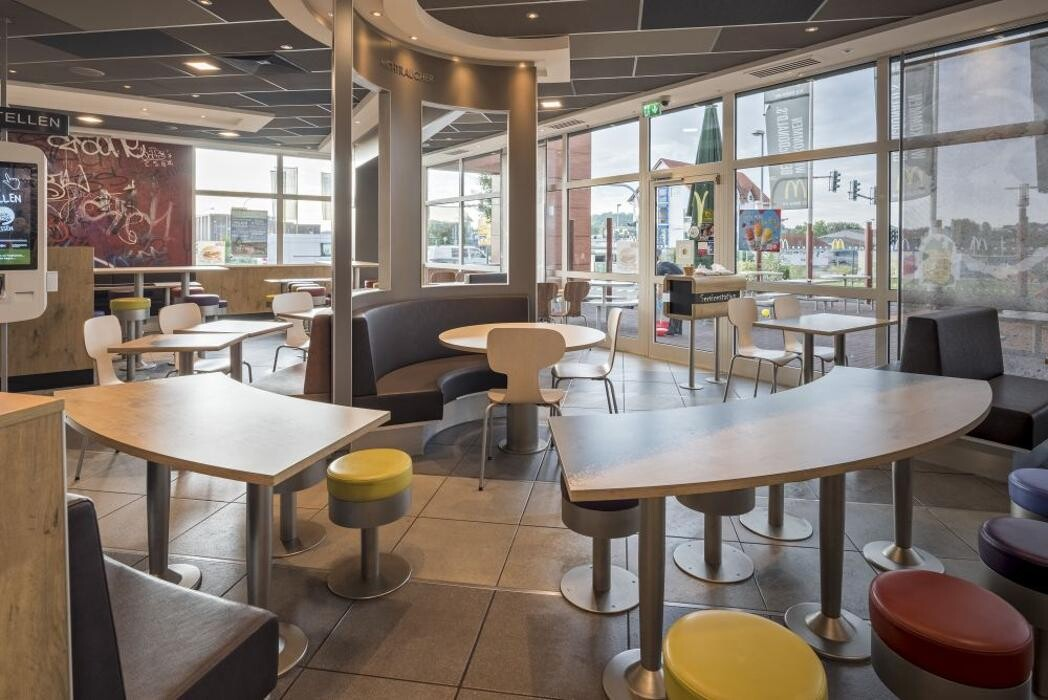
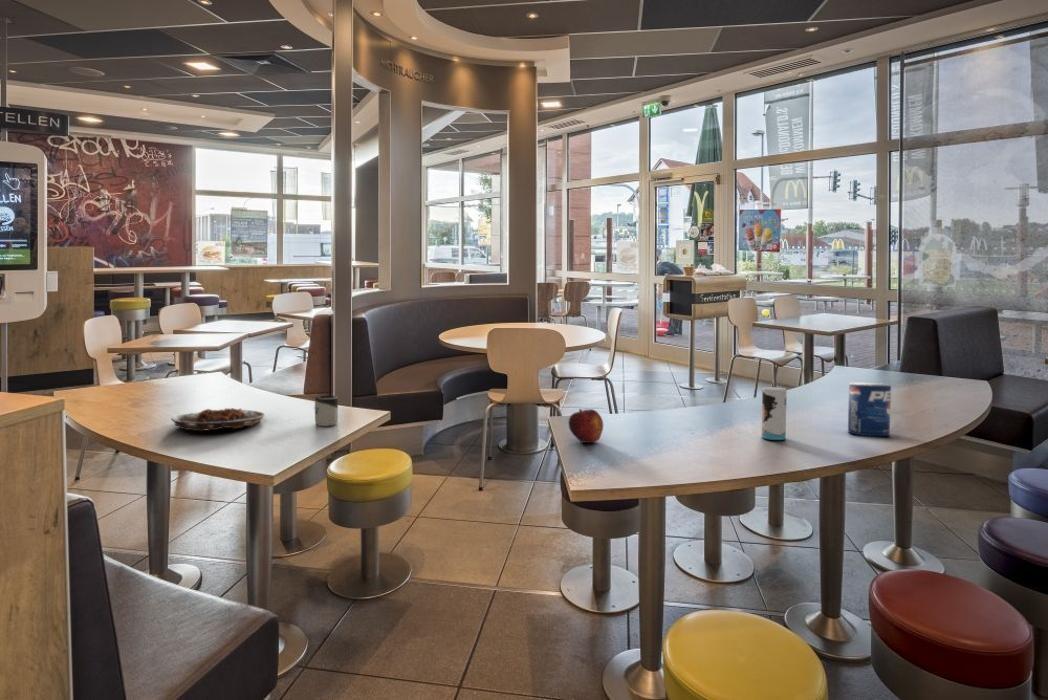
+ cup (774, 413)
+ fruit (585, 425)
+ pop (869, 408)
+ cup (324, 410)
+ plate (219, 416)
